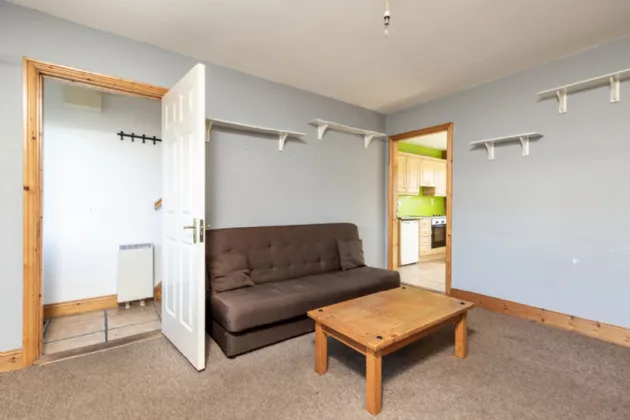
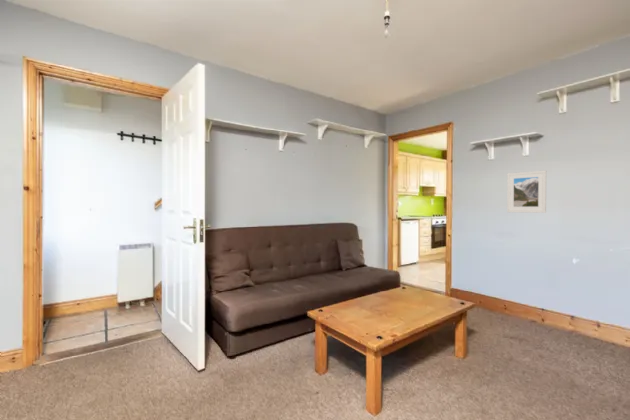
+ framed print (525, 192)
